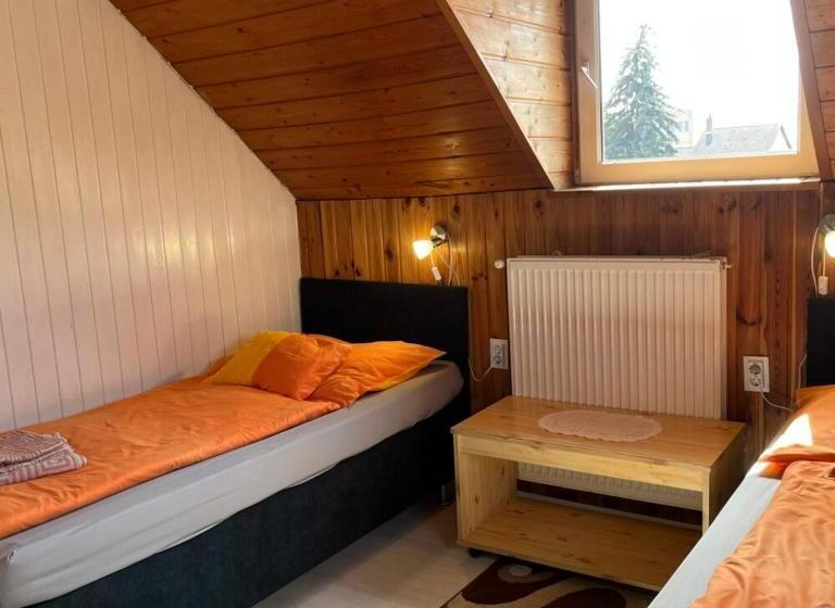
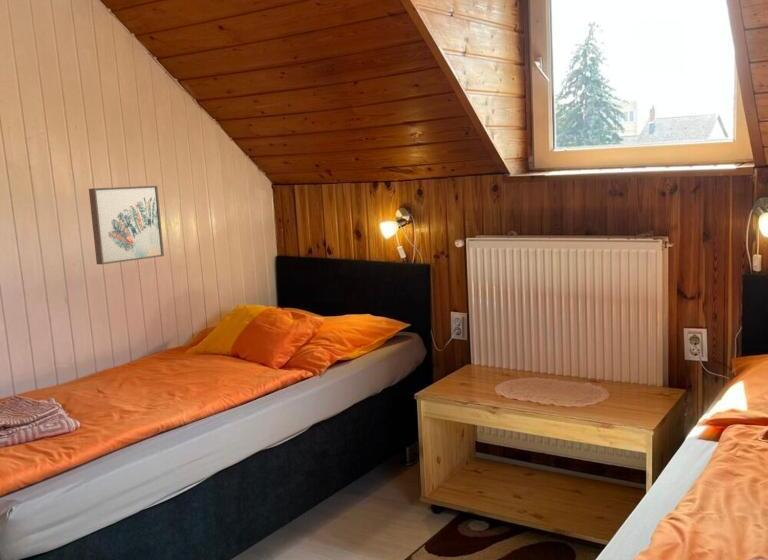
+ wall art (127, 223)
